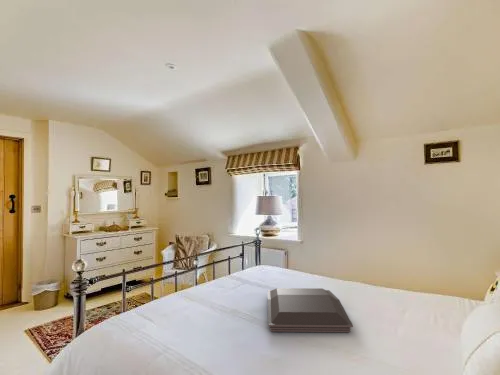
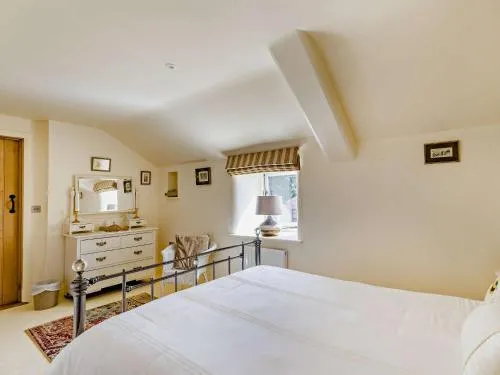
- serving tray (303, 303)
